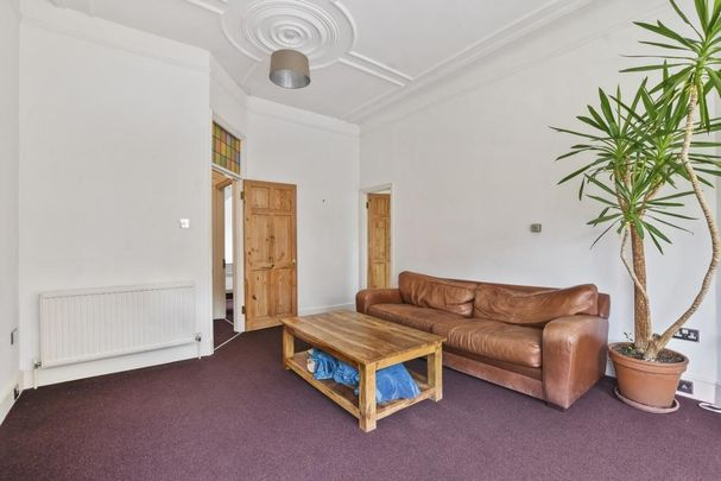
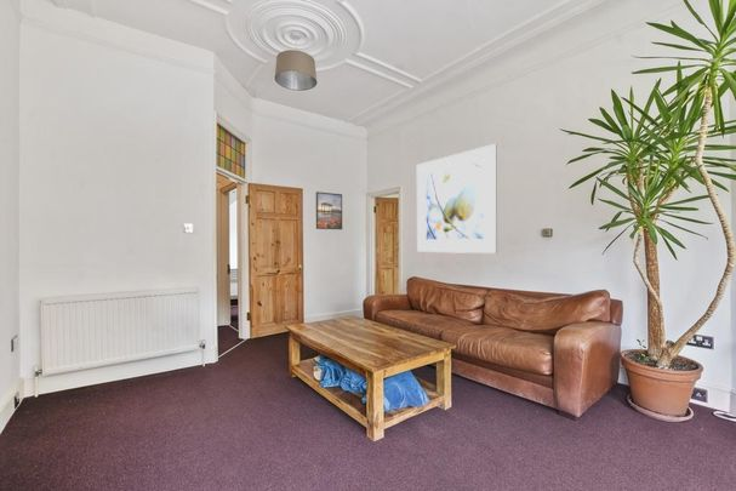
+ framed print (452, 204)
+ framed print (329, 211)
